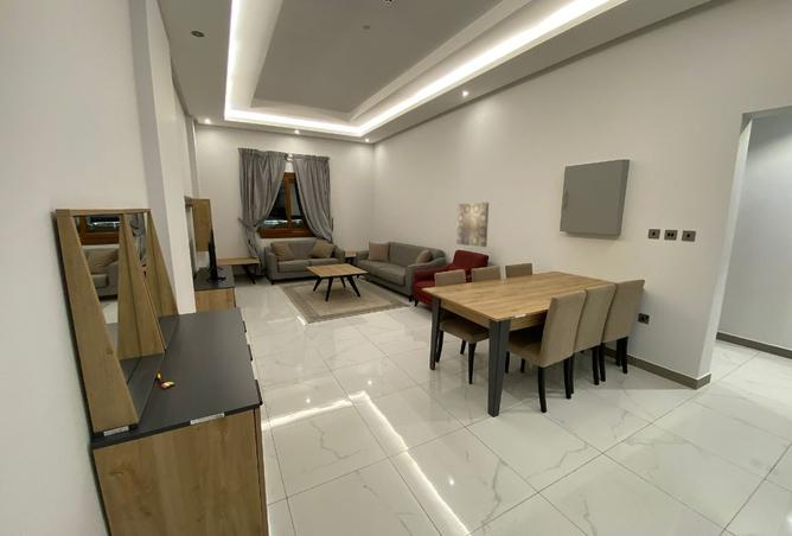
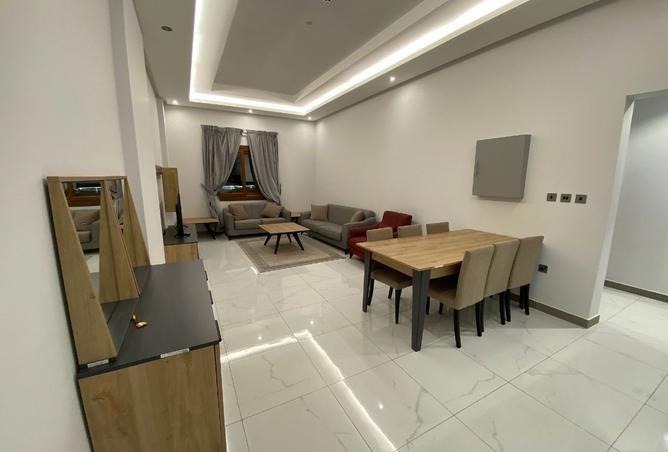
- wall art (471, 224)
